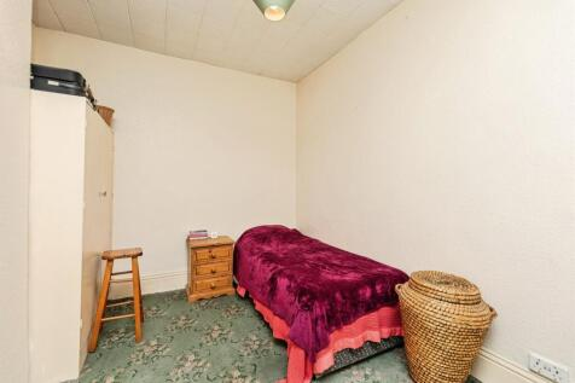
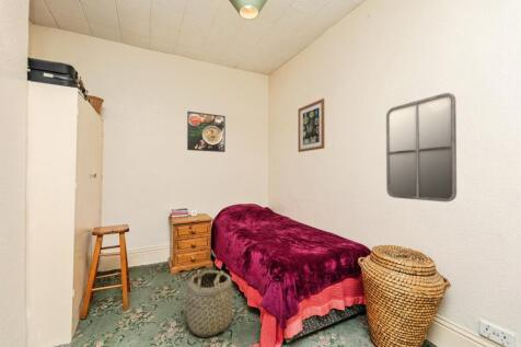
+ basket (210, 299)
+ home mirror (417, 150)
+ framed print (207, 132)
+ wall art (310, 127)
